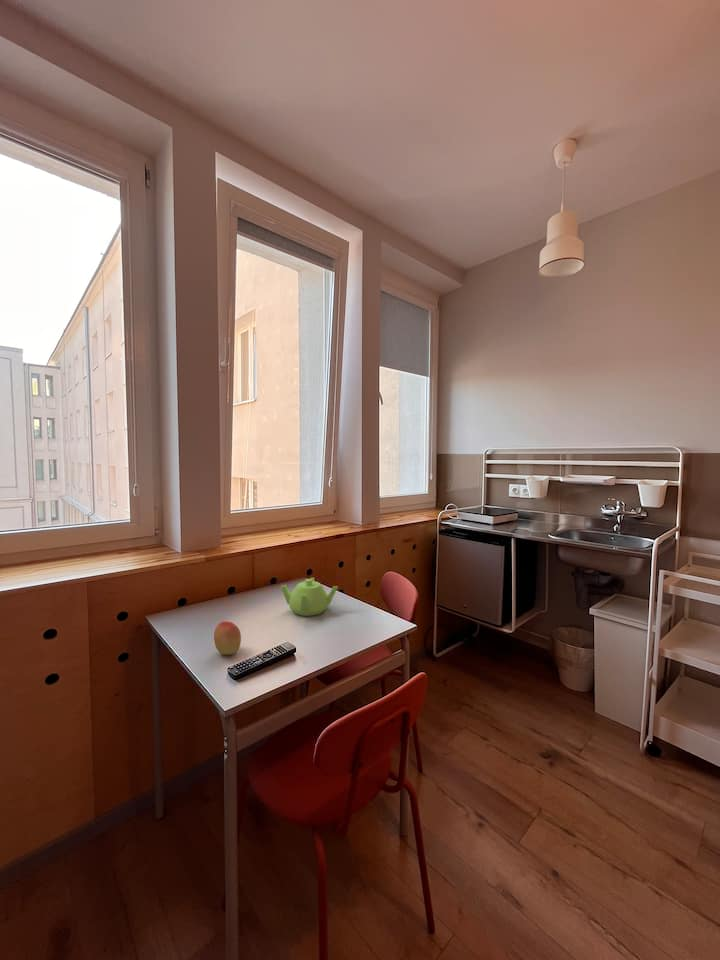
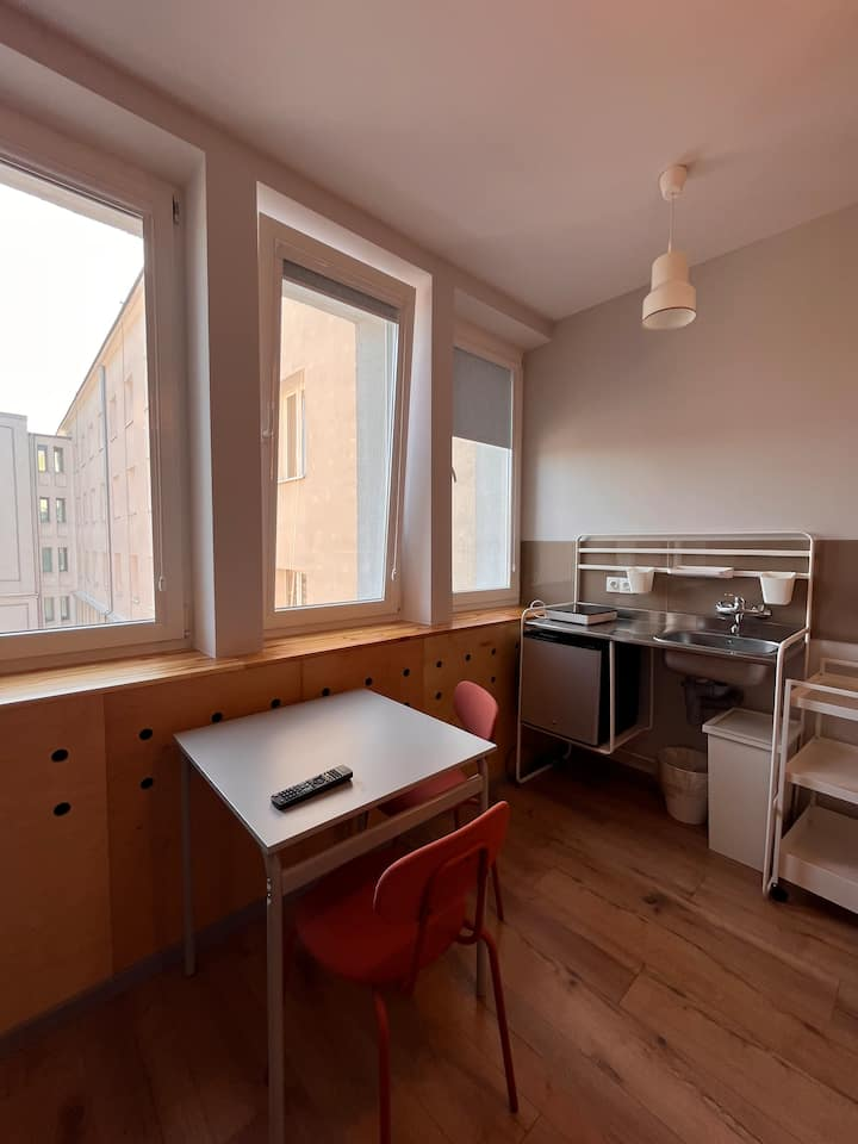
- teapot (309, 594)
- fruit (227, 637)
